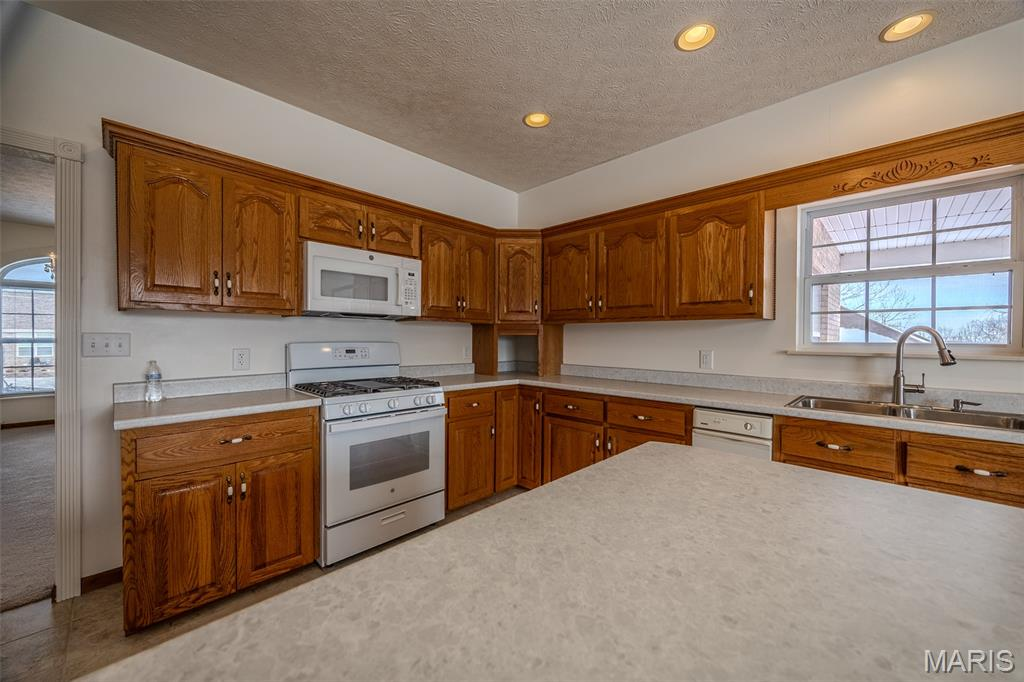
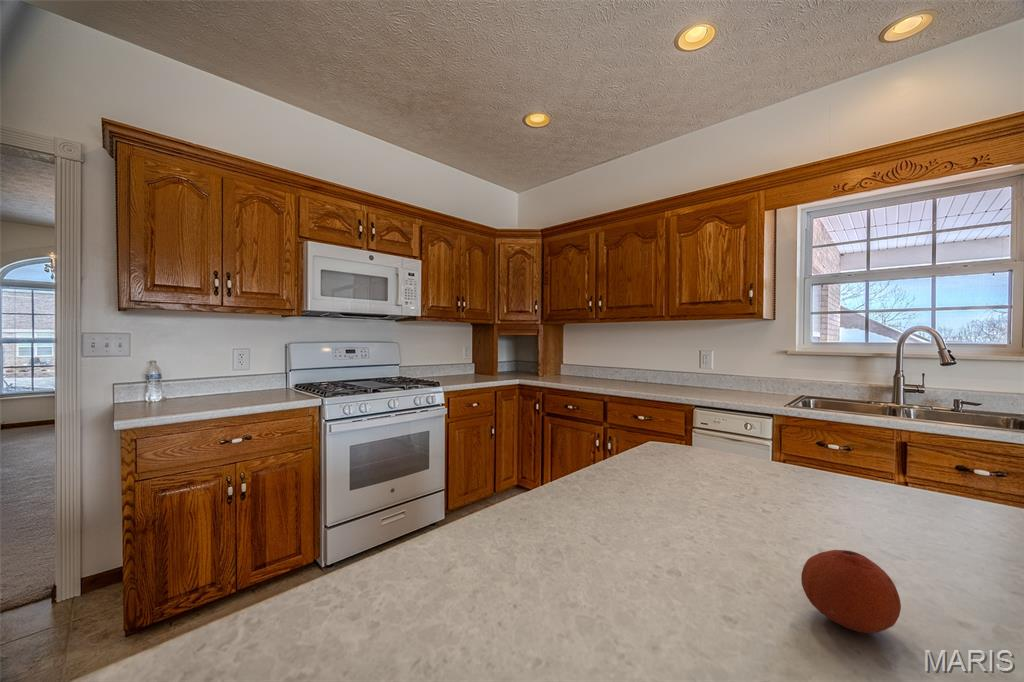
+ fruit (846, 586)
